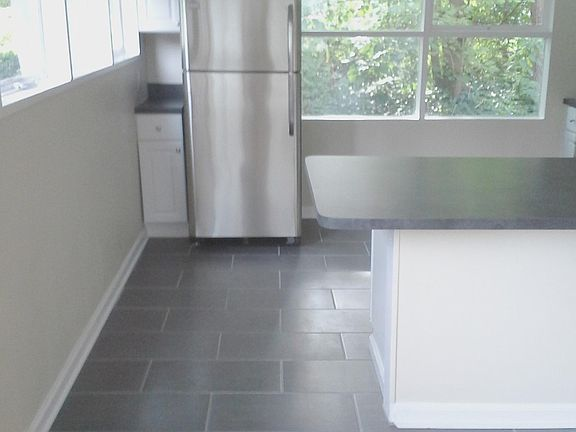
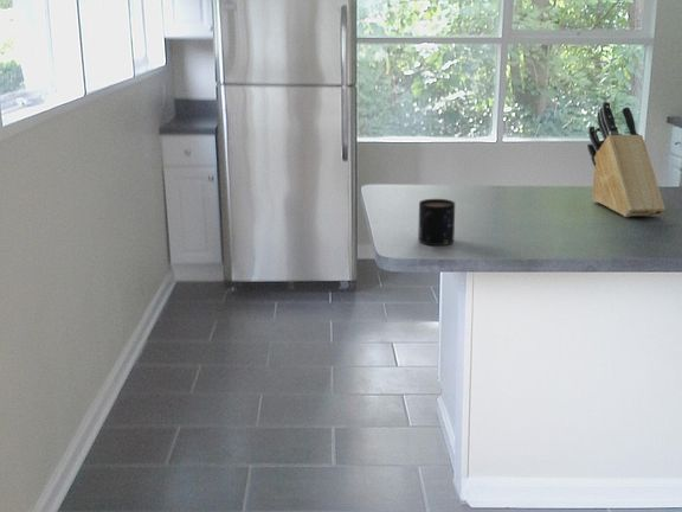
+ knife block (624, 156)
+ mug (432, 223)
